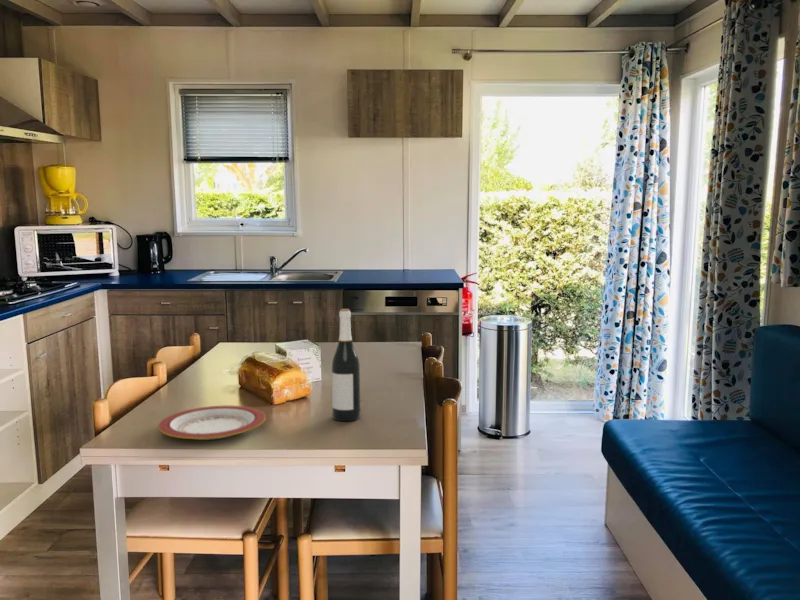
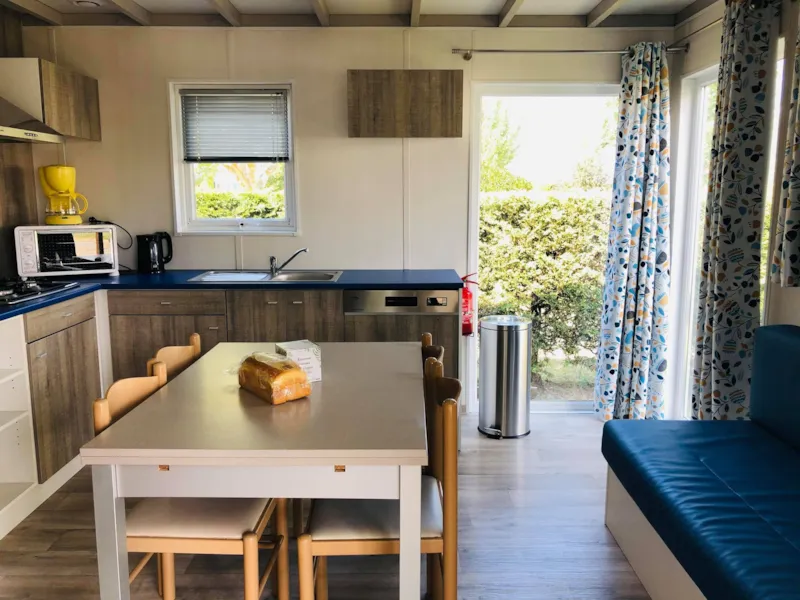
- wine bottle (345, 363)
- plate (213, 424)
